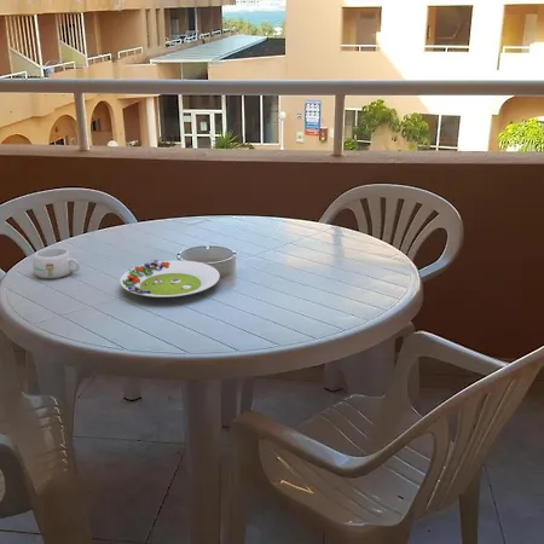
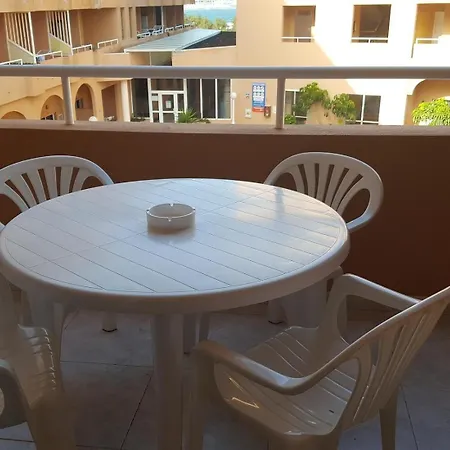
- mug (57, 262)
- salad plate (170, 279)
